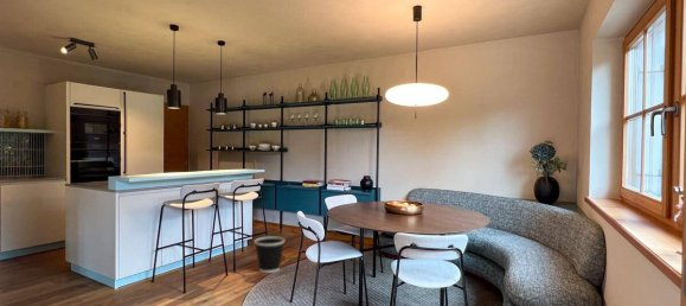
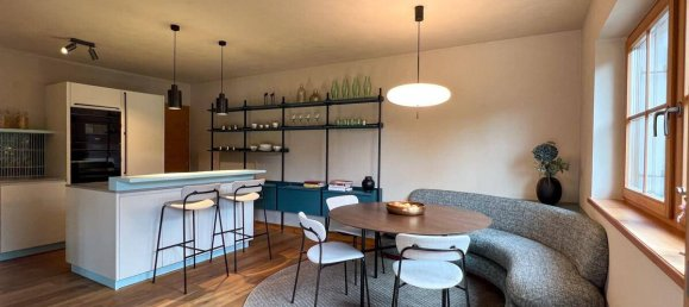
- wastebasket (269, 254)
